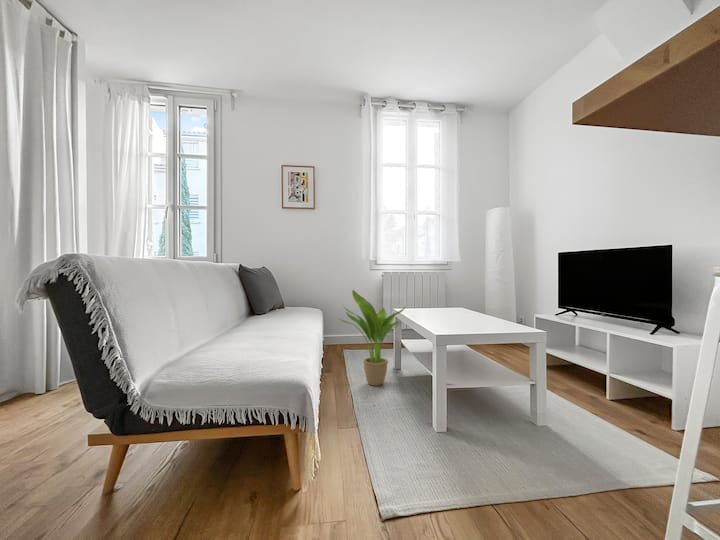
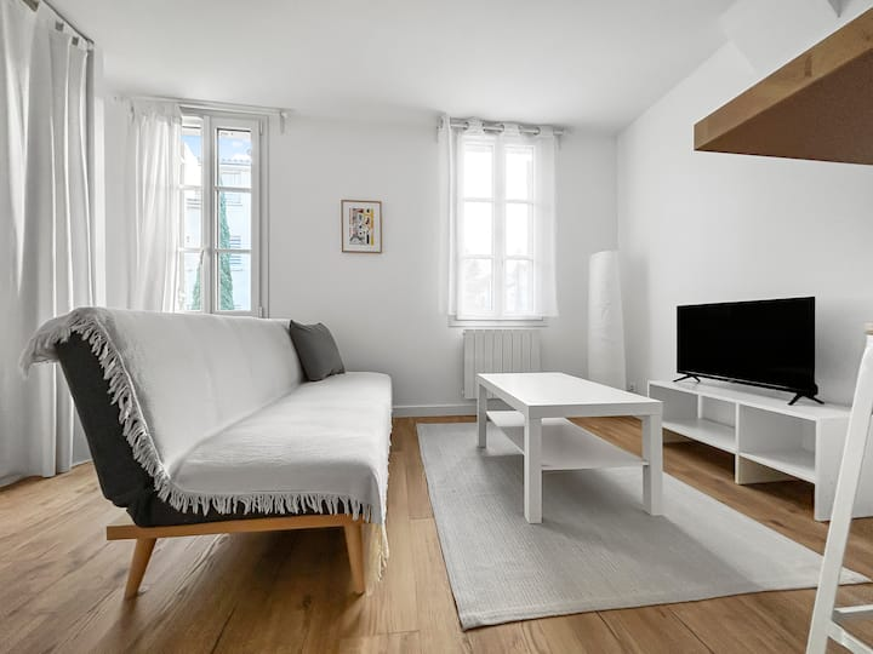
- potted plant (368, 338)
